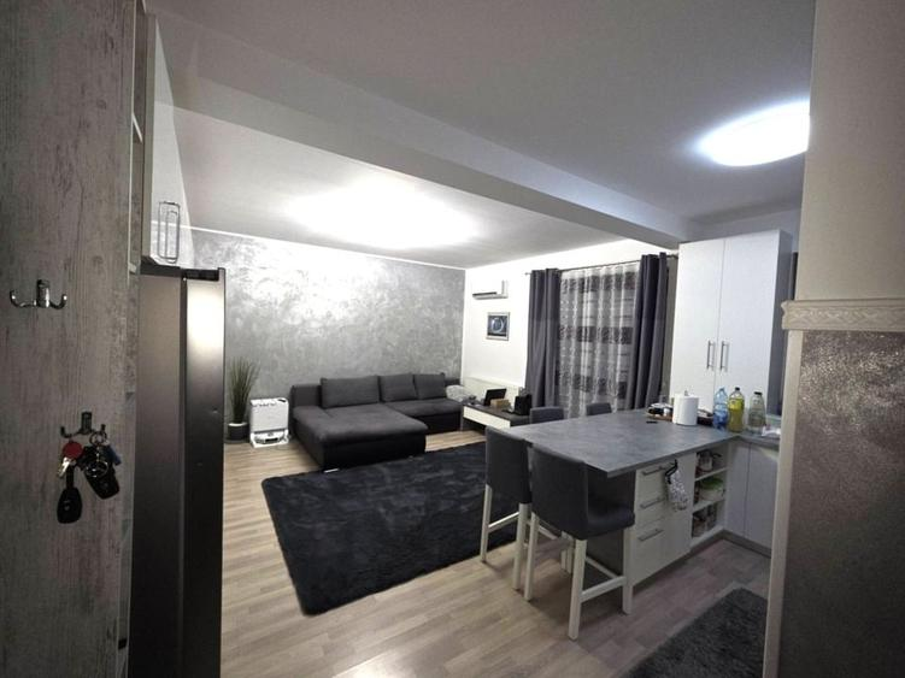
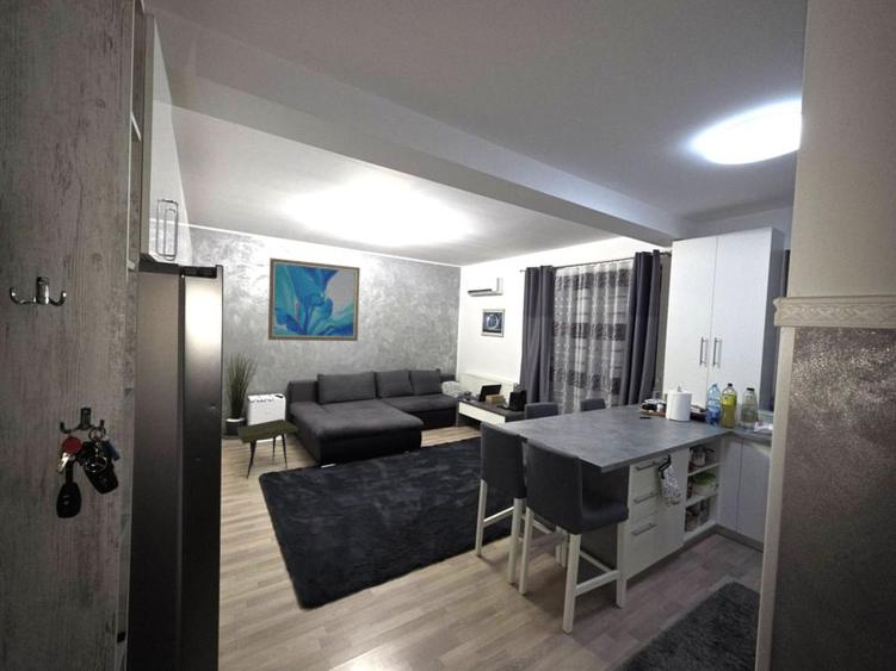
+ wall art (316, 302)
+ side table (273, 447)
